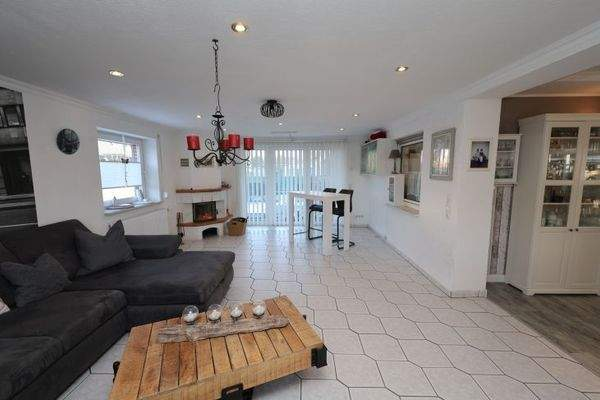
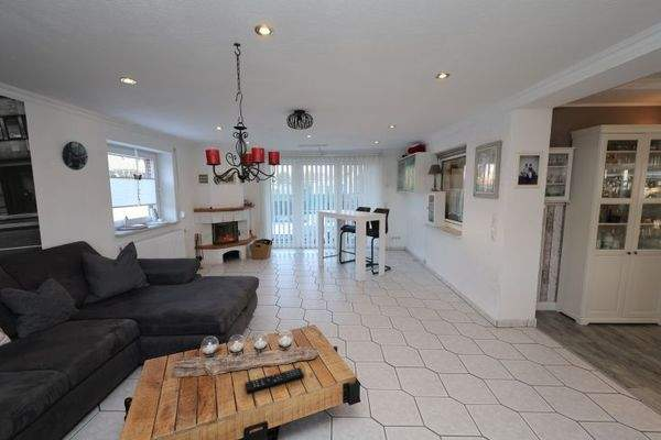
+ remote control (274, 380)
